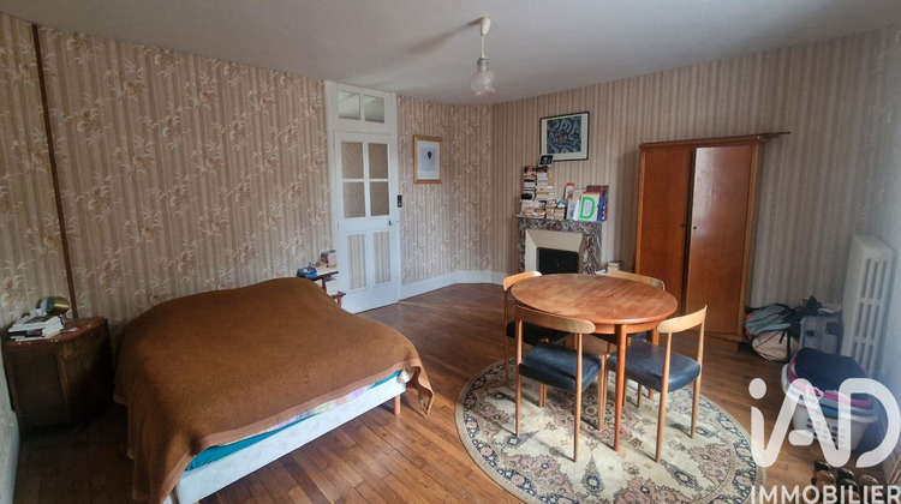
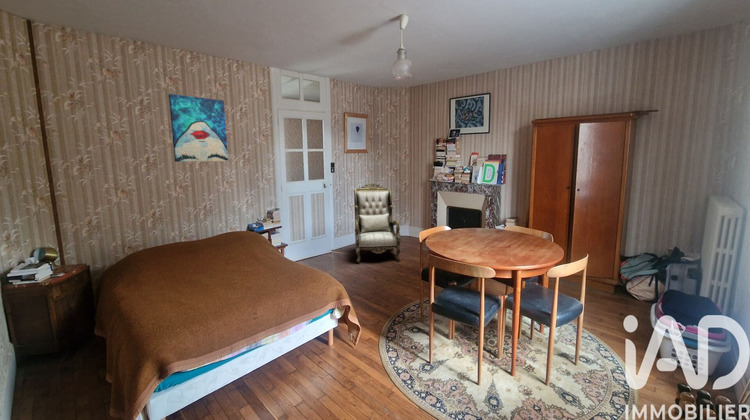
+ wall art (200, 129)
+ armchair (376, 220)
